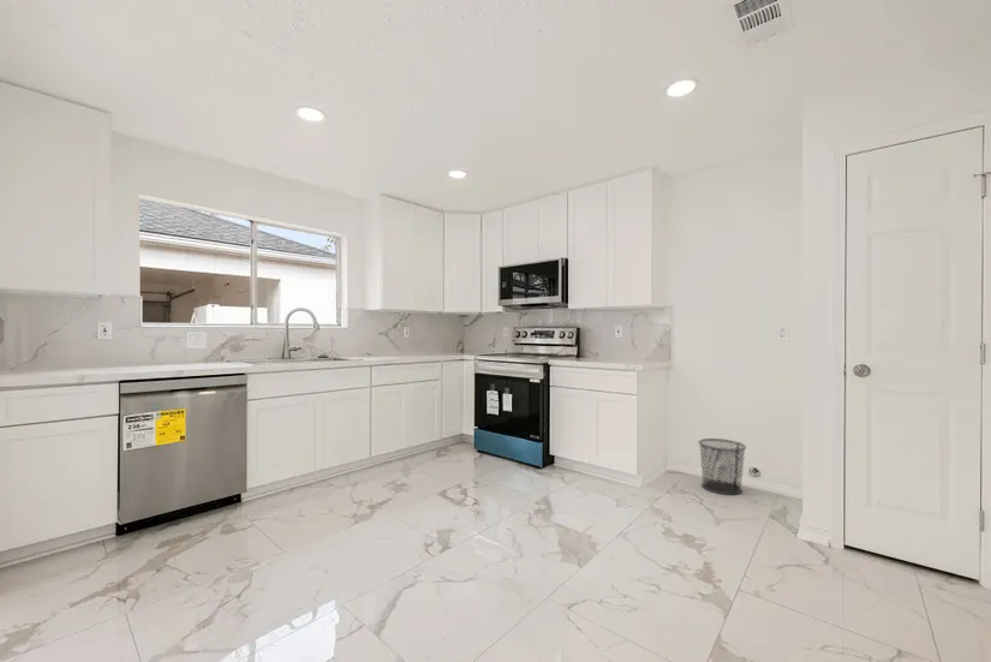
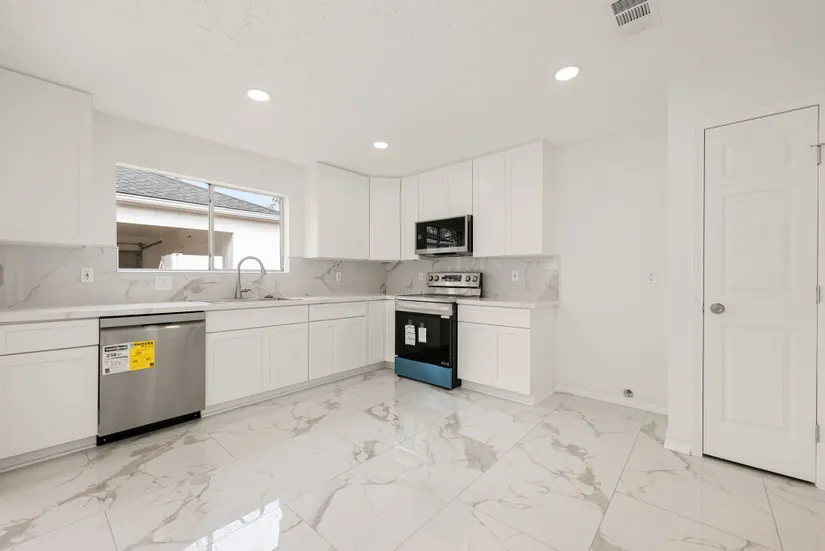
- waste bin (721, 466)
